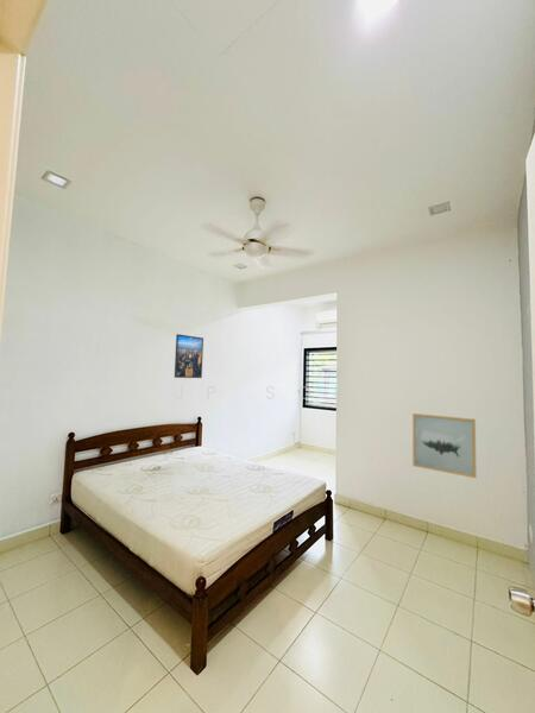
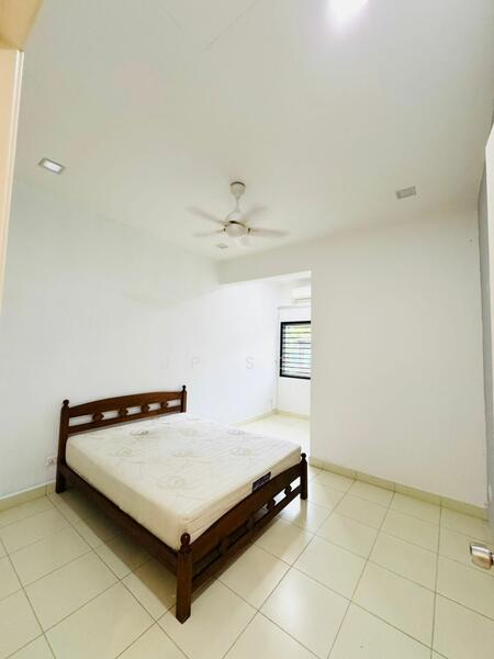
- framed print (189, 356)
- wall art (442, 443)
